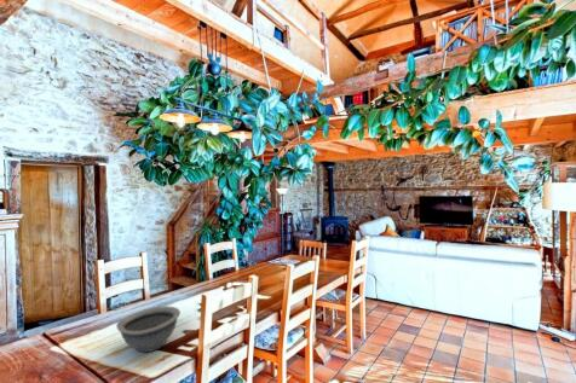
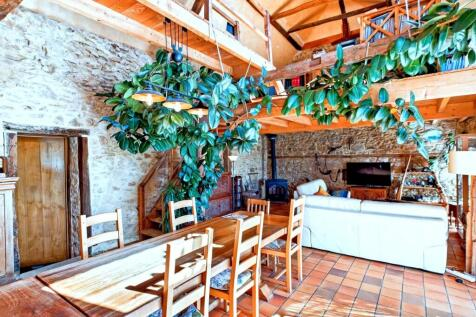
- bowl (149, 331)
